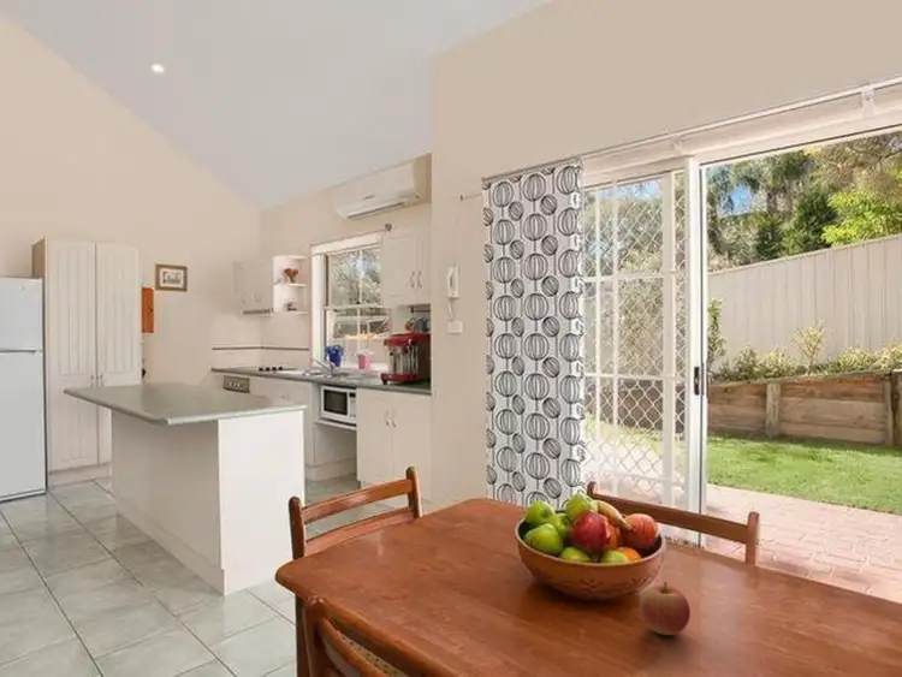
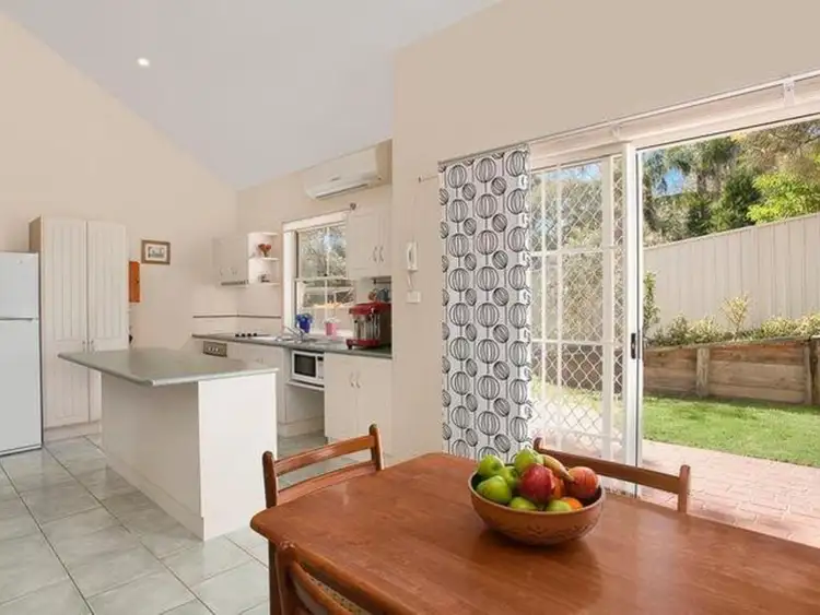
- apple (664, 606)
